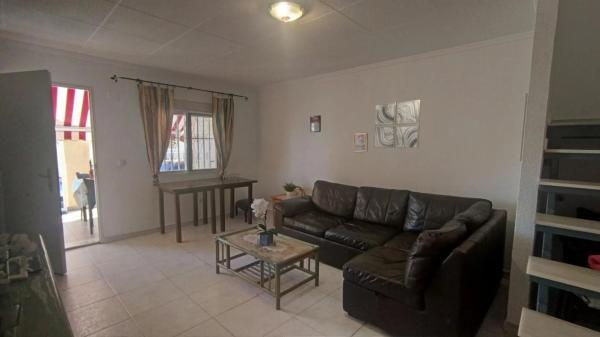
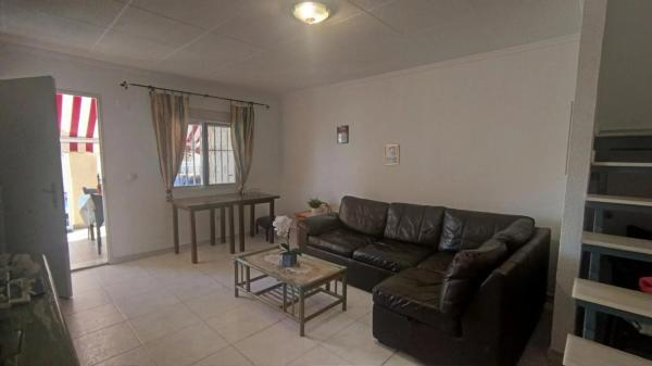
- wall art (395, 124)
